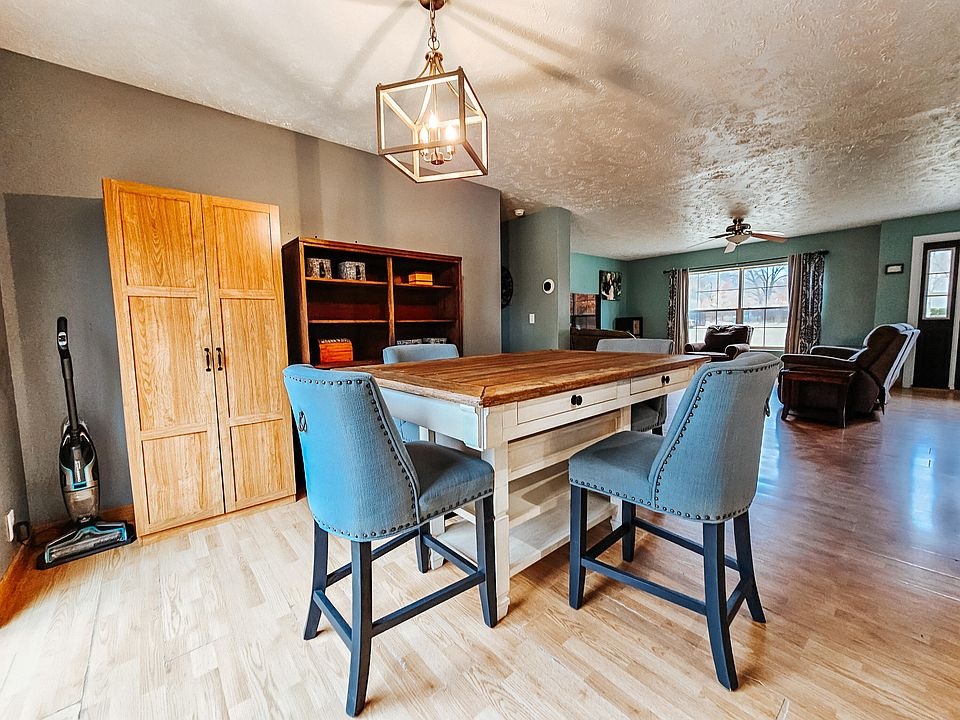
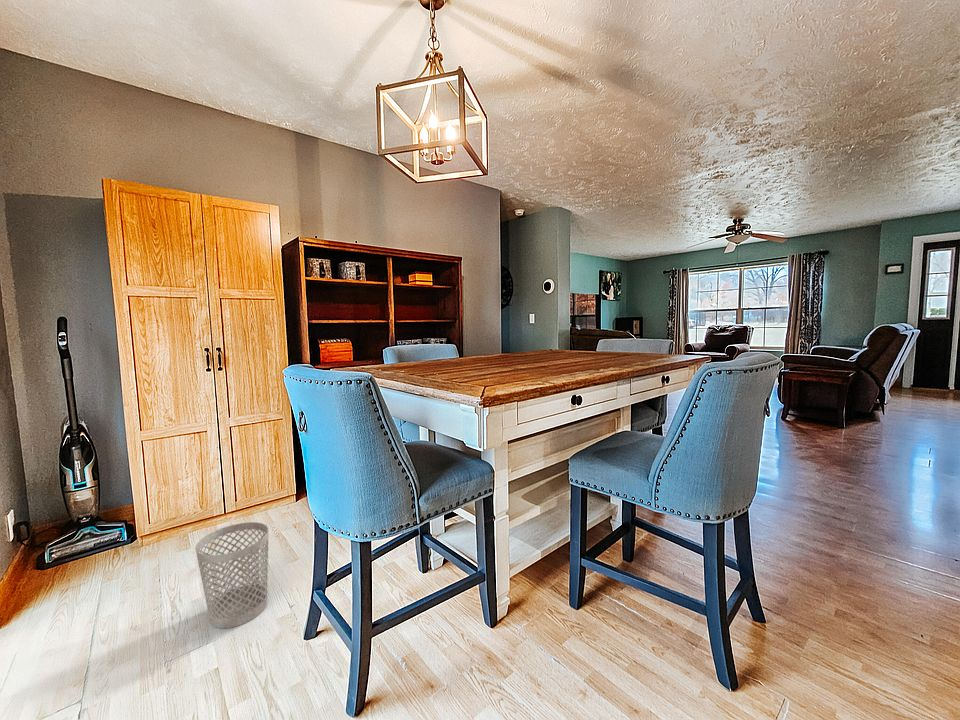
+ wastebasket (236, 574)
